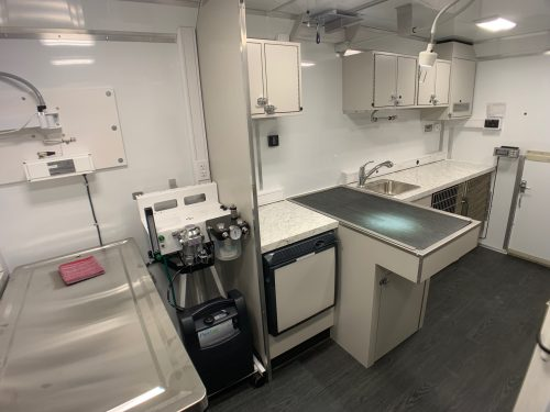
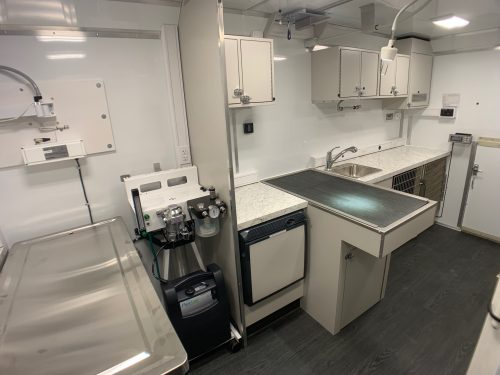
- dish towel (80, 268)
